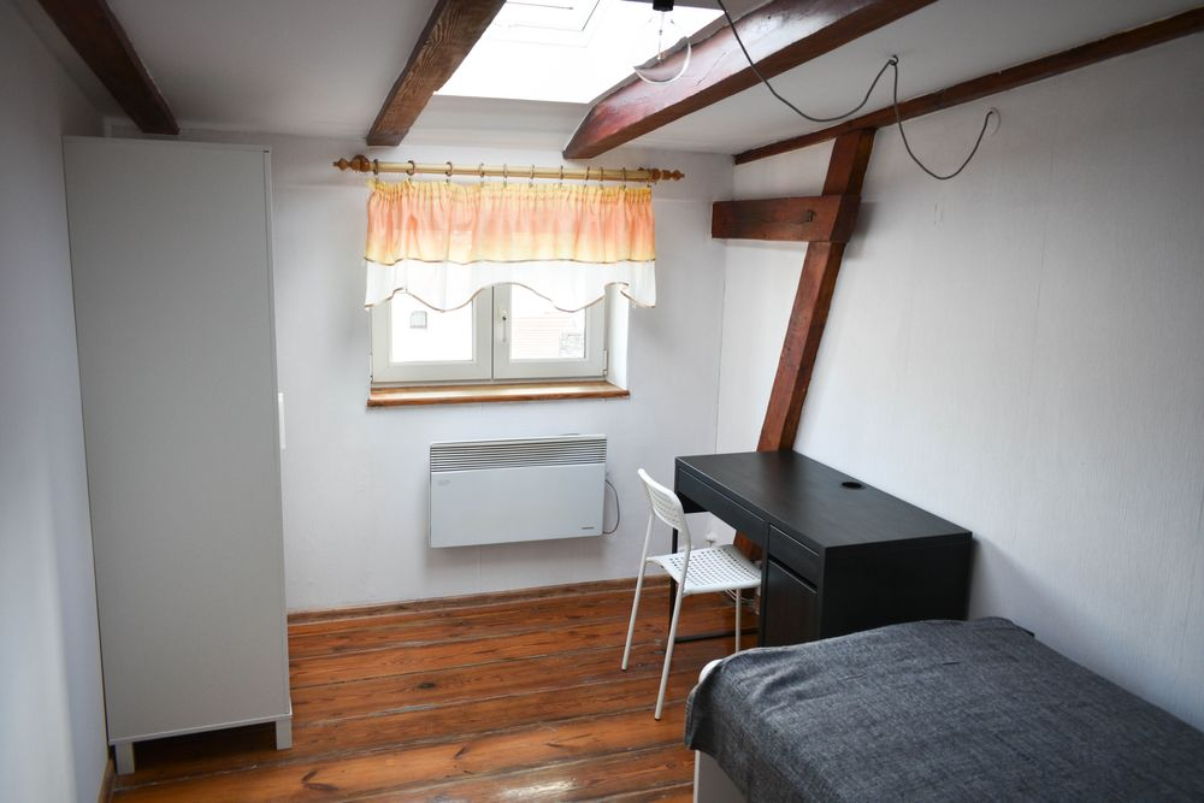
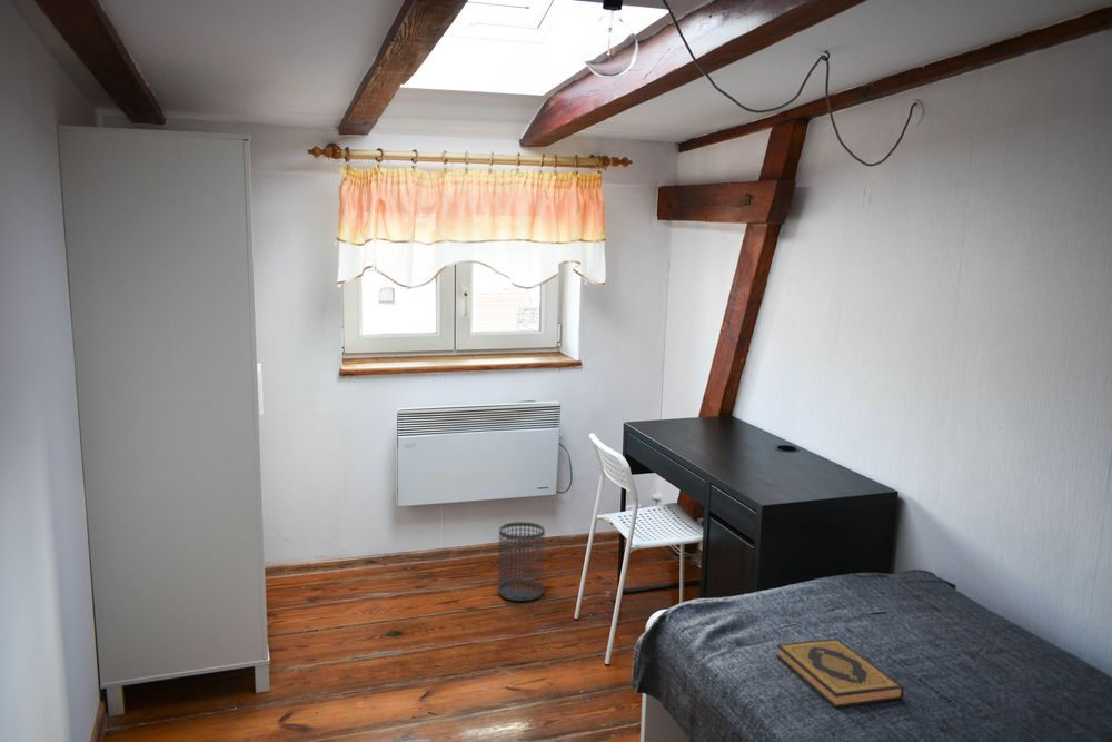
+ hardback book (836, 670)
+ wastebasket (523, 561)
